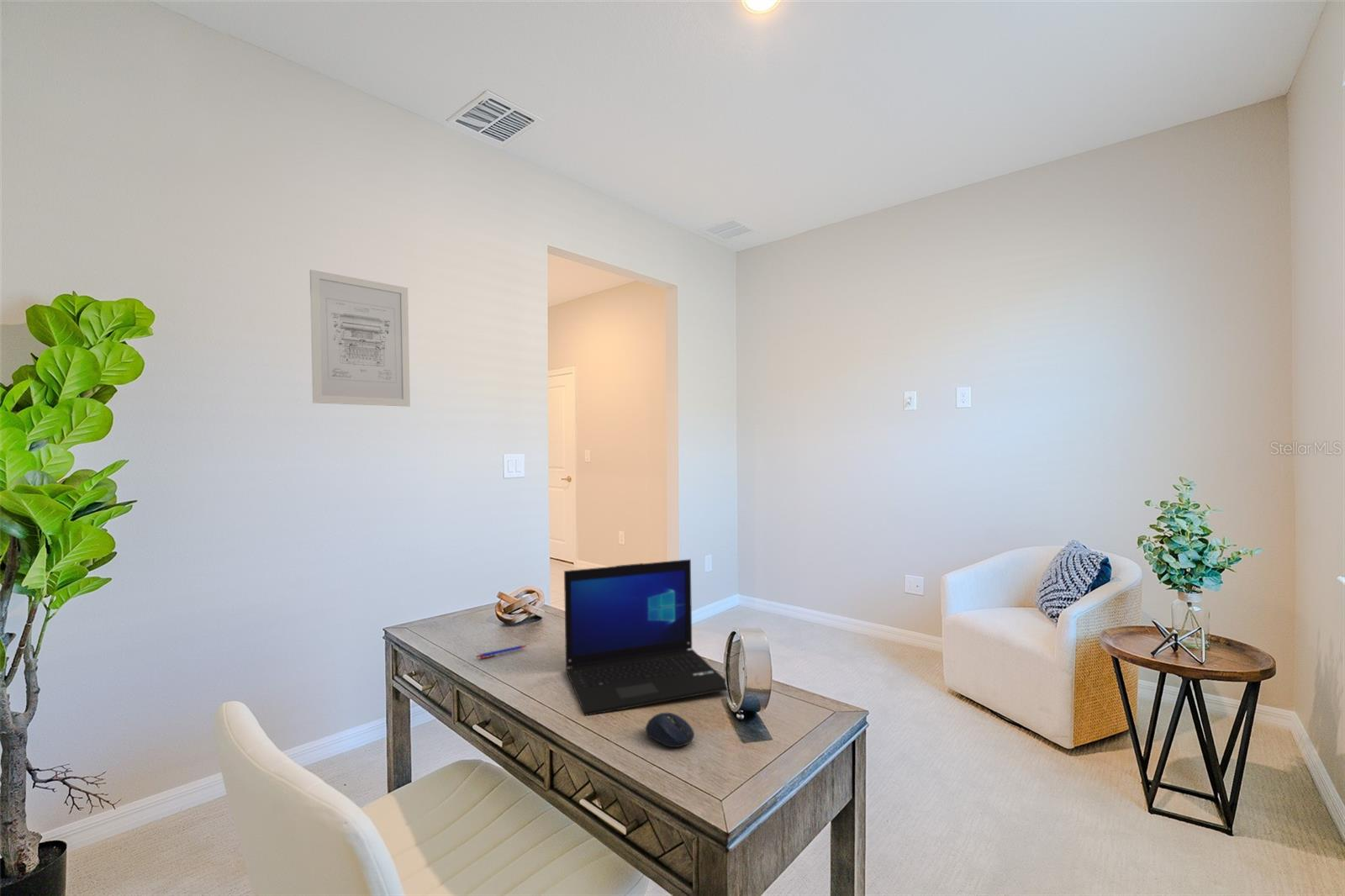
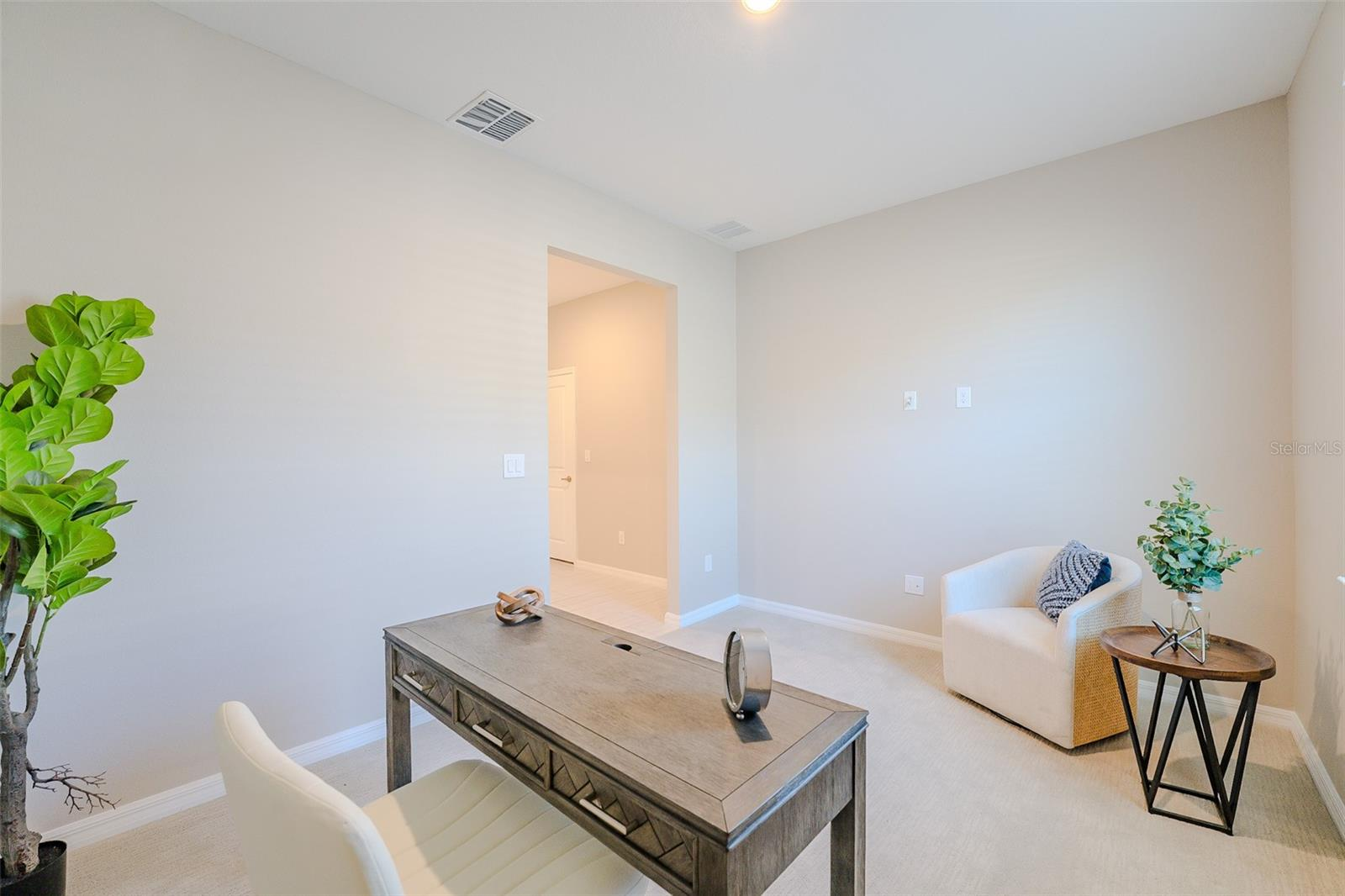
- wall art (362, 342)
- computer mouse (668, 726)
- laptop (644, 628)
- pen (503, 651)
